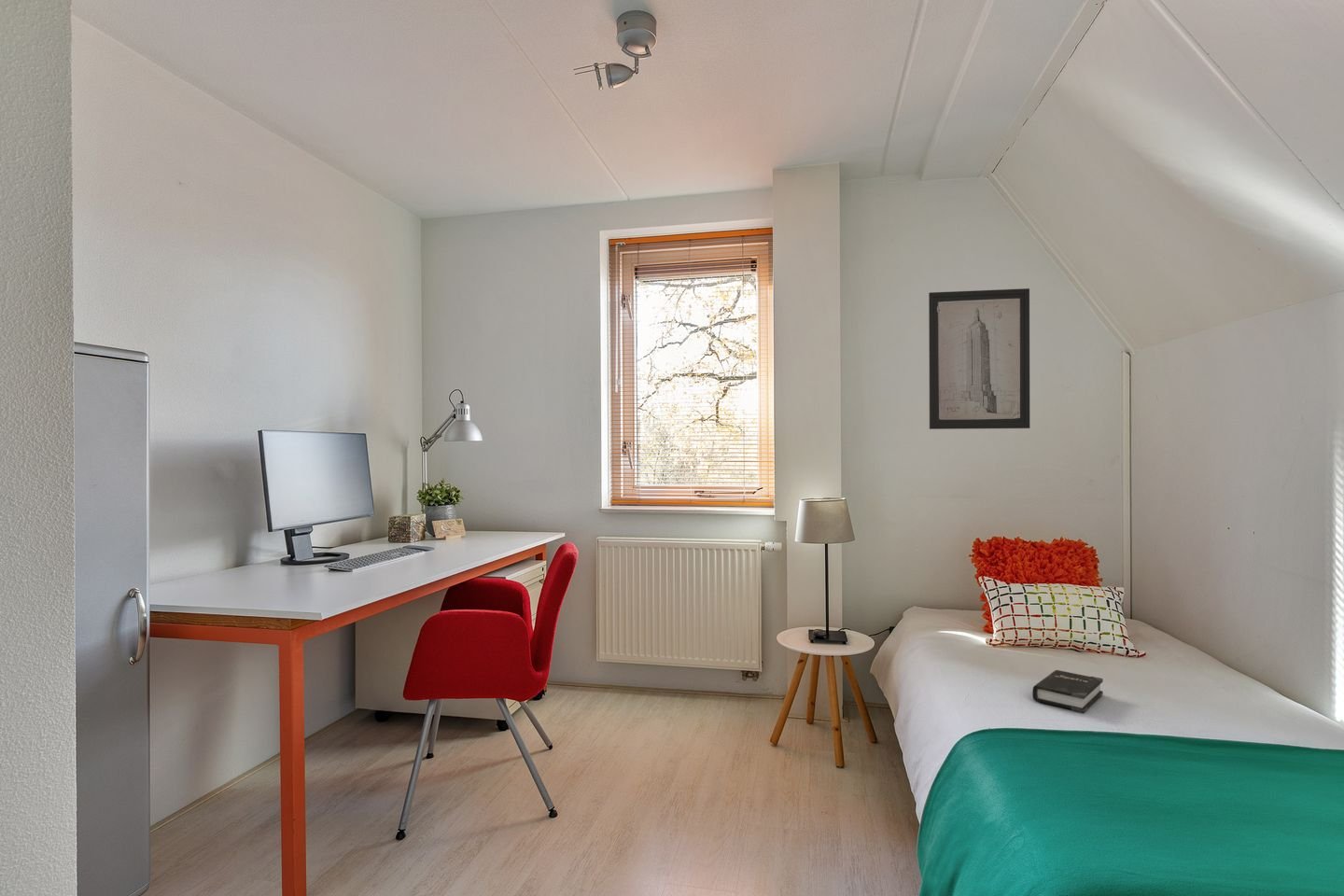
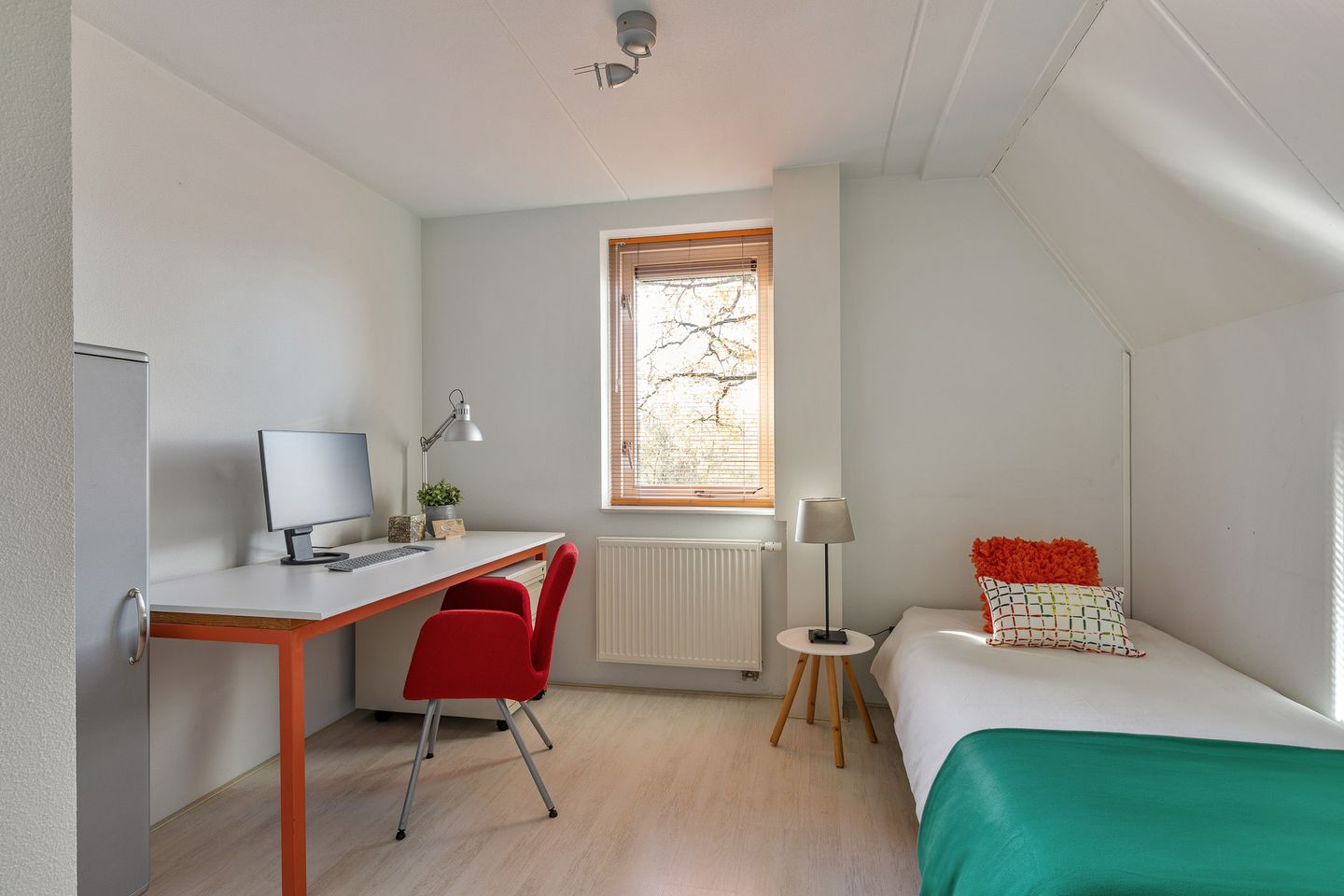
- wall art (978, 359)
- hardback book (1068, 689)
